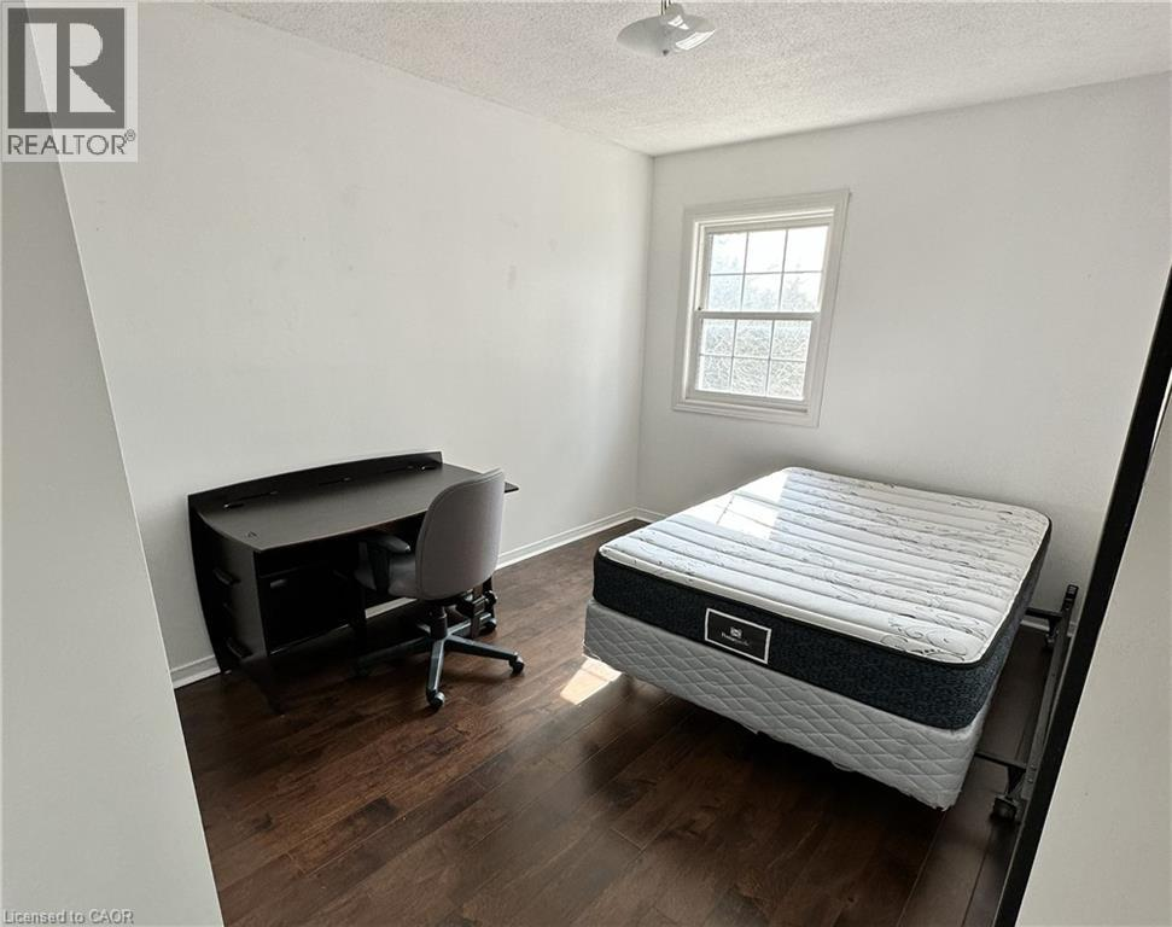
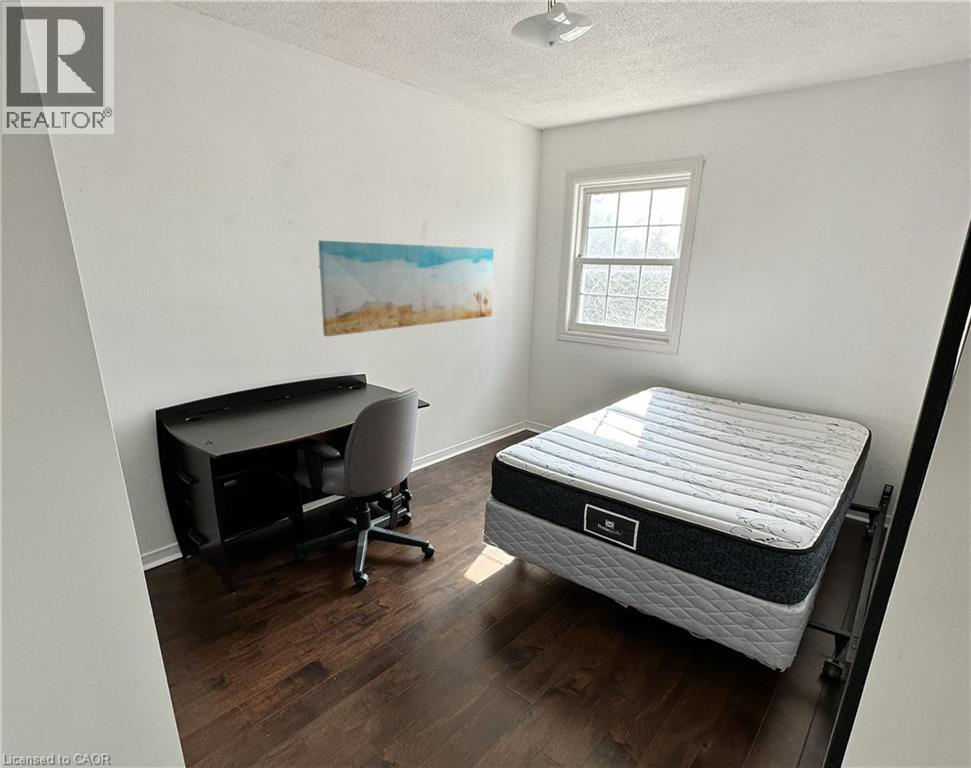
+ wall art (420, 285)
